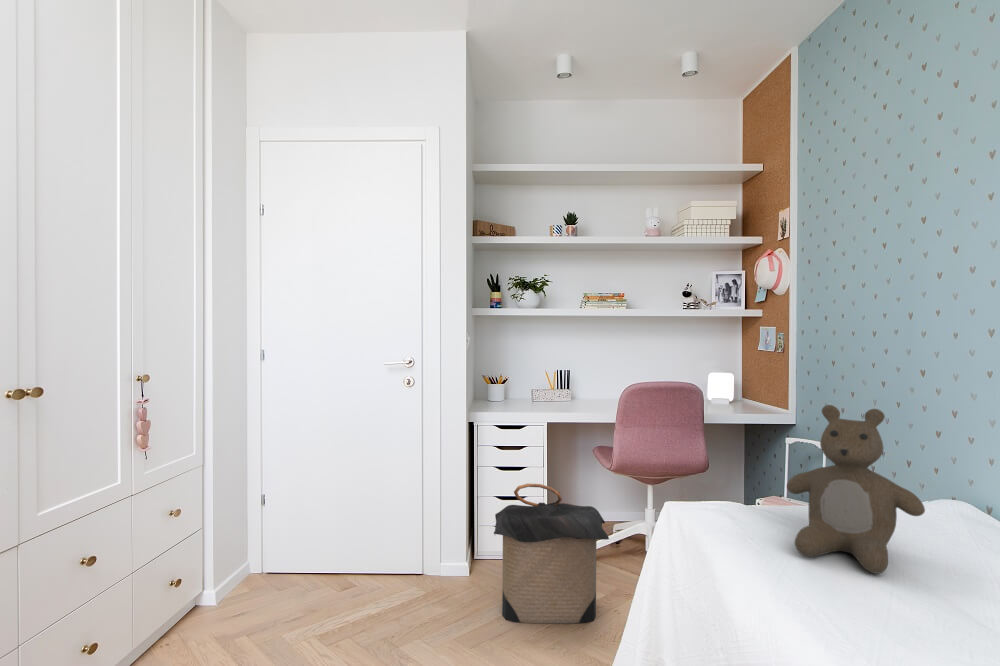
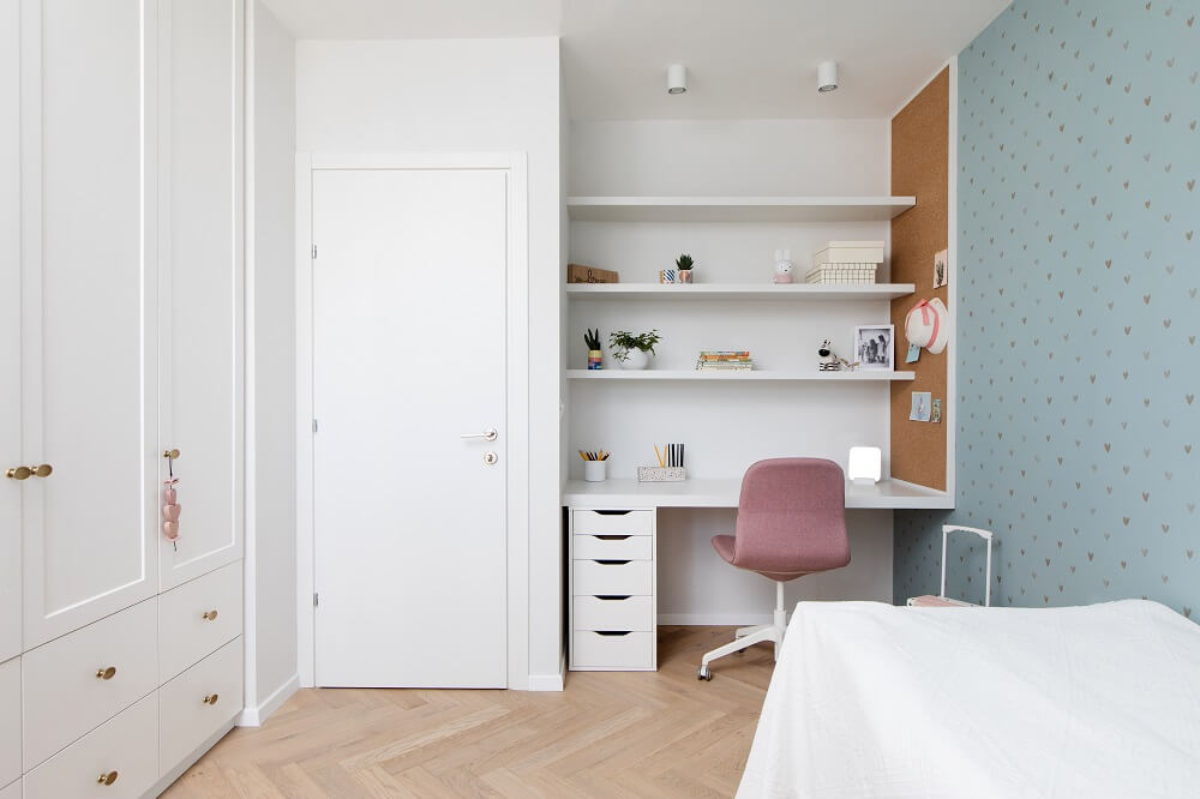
- teddy bear (847, 481)
- laundry hamper (550, 545)
